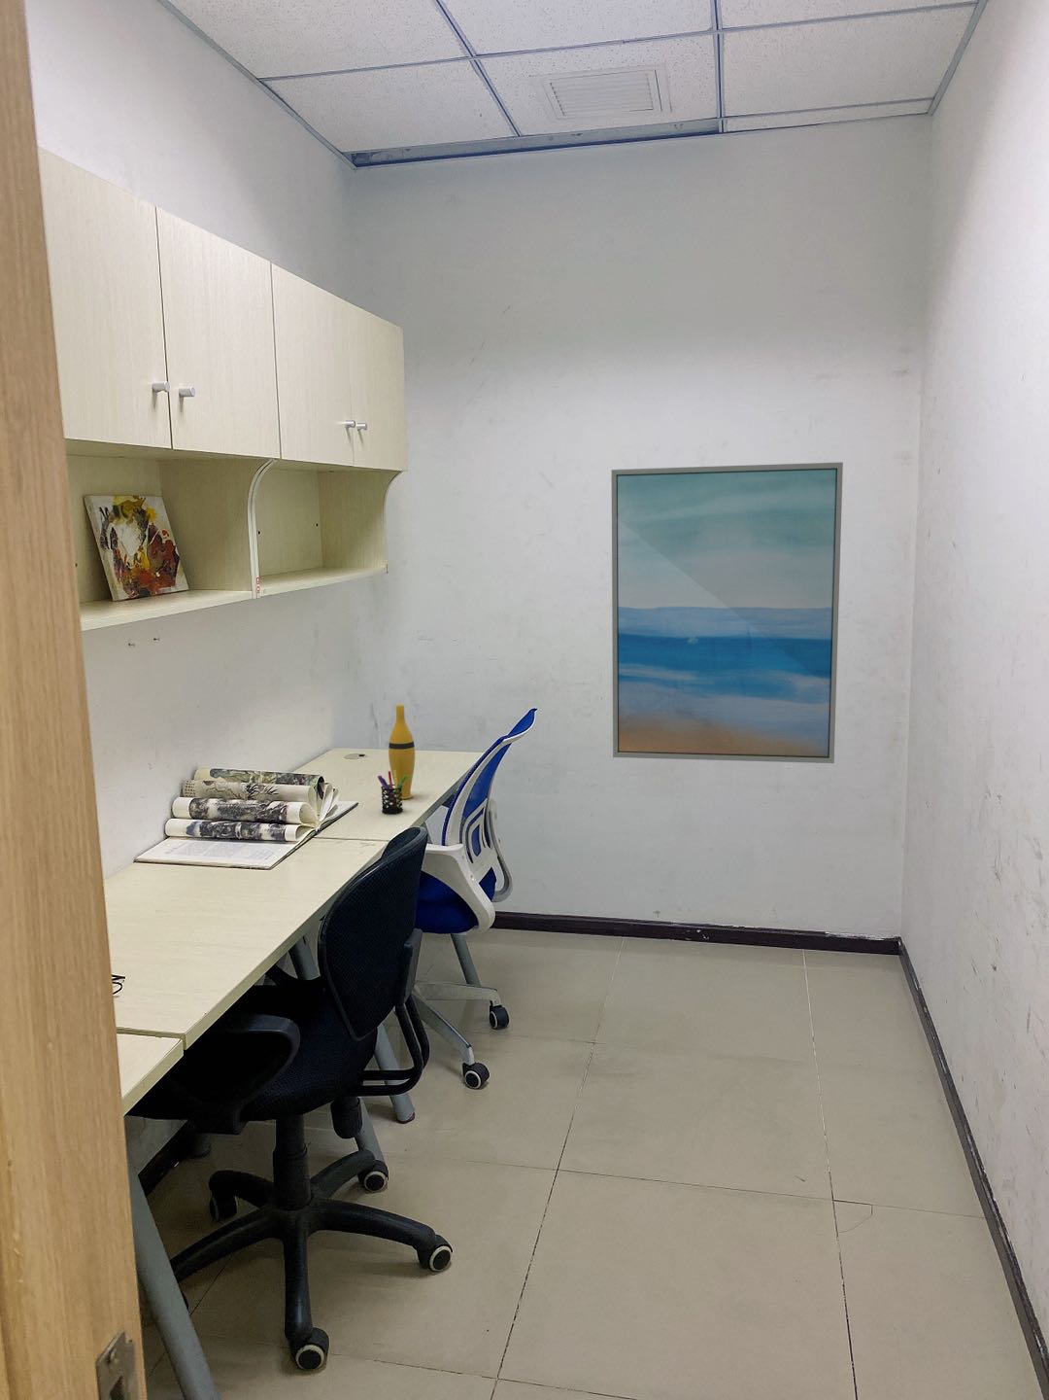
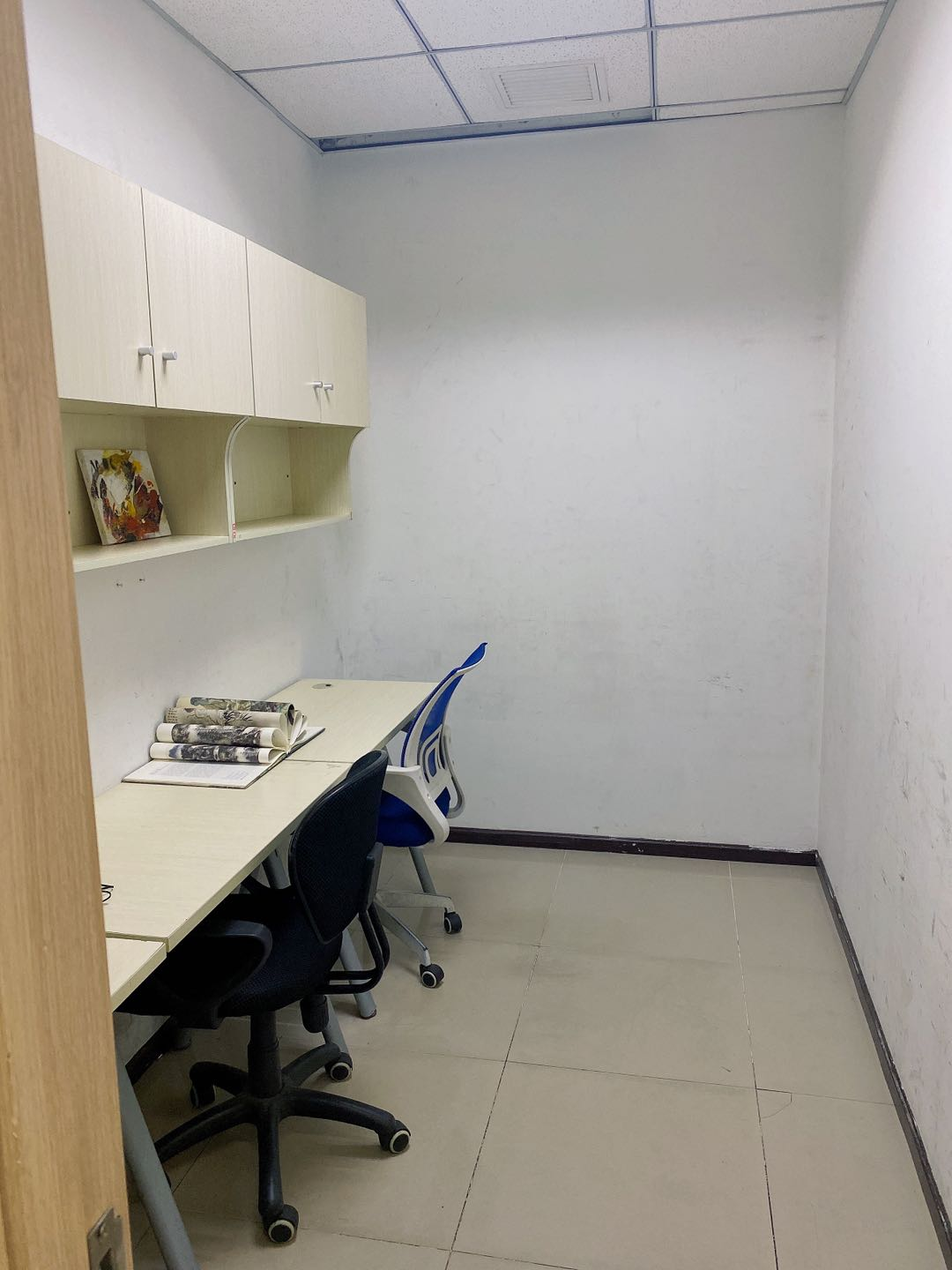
- vase (401, 752)
- wall art (723, 615)
- pen holder (393, 789)
